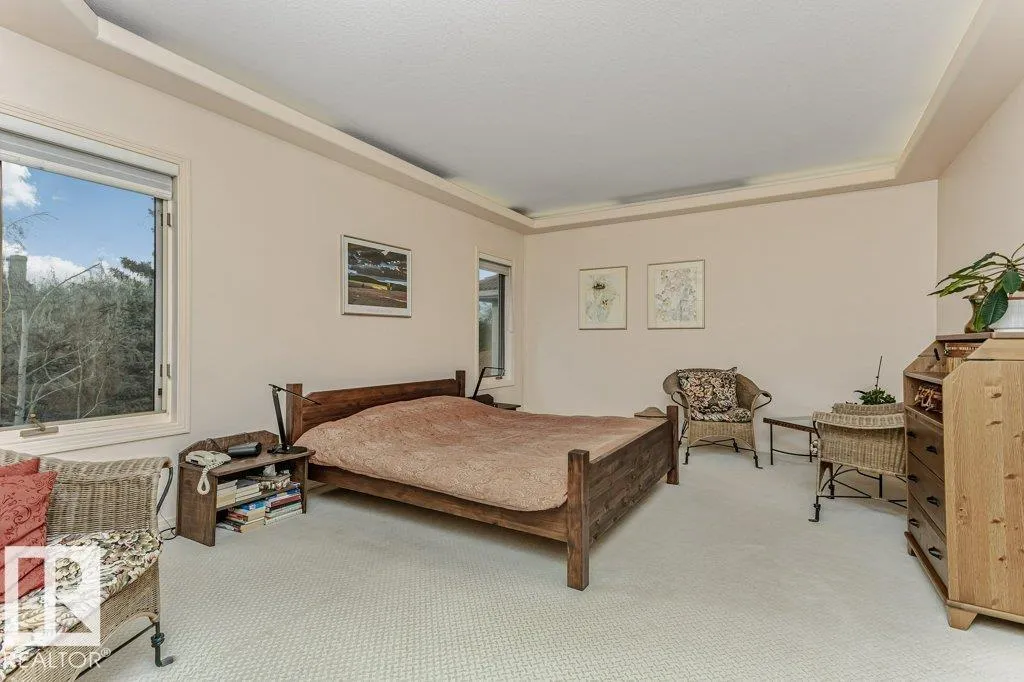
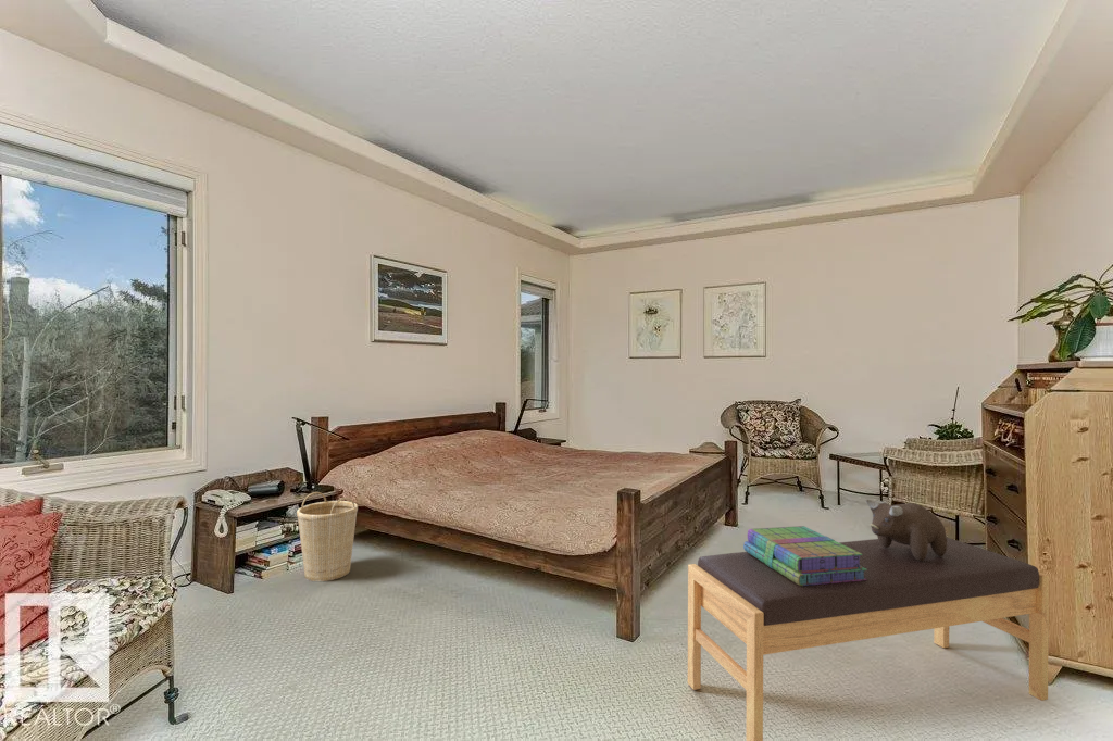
+ bench (863, 625)
+ plush toy (905, 527)
+ basket (327, 533)
+ stack of books (800, 552)
